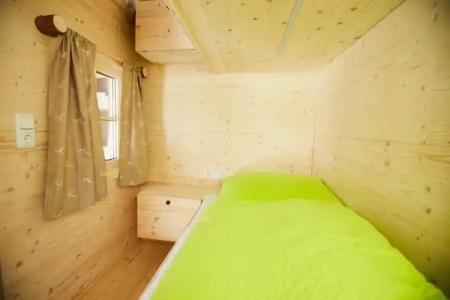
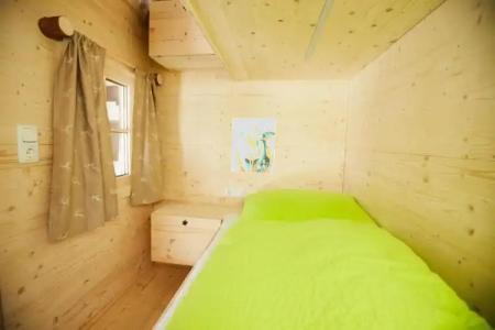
+ wall art (253, 145)
